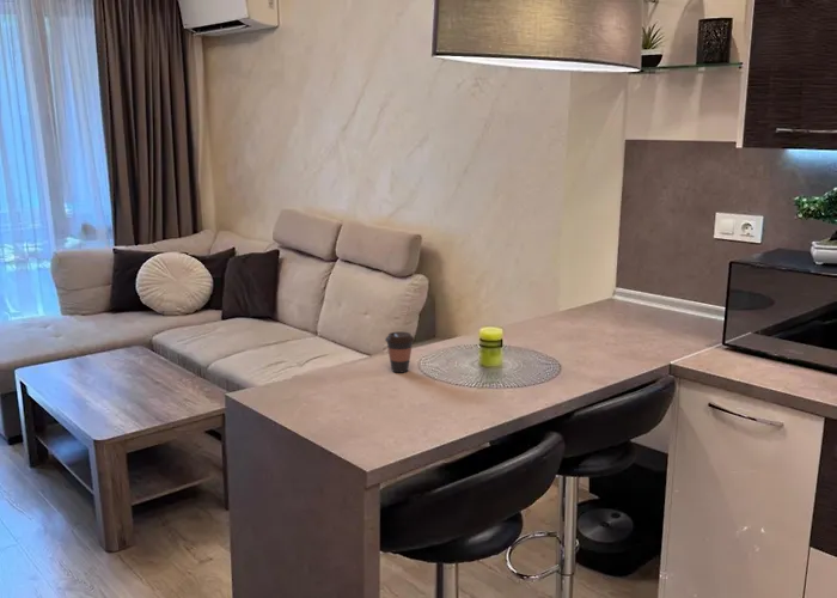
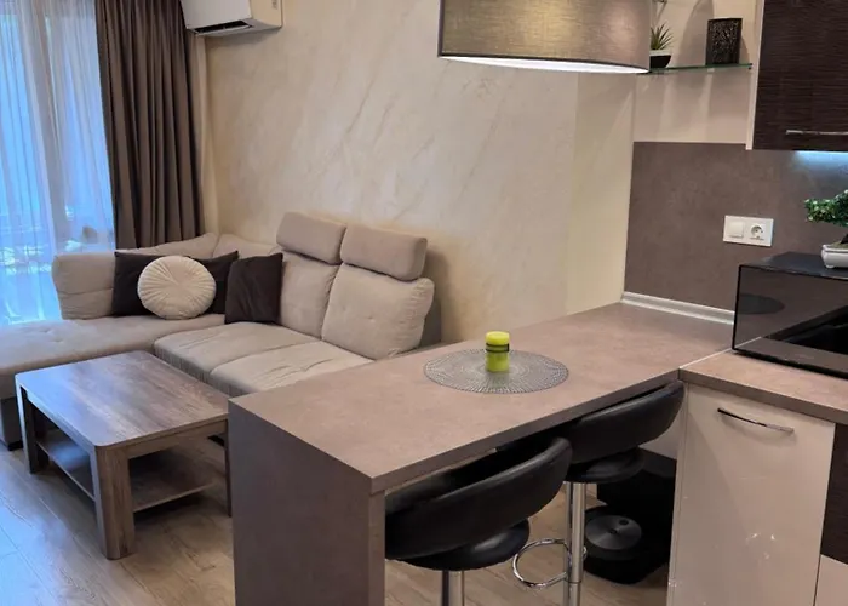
- coffee cup (399, 352)
